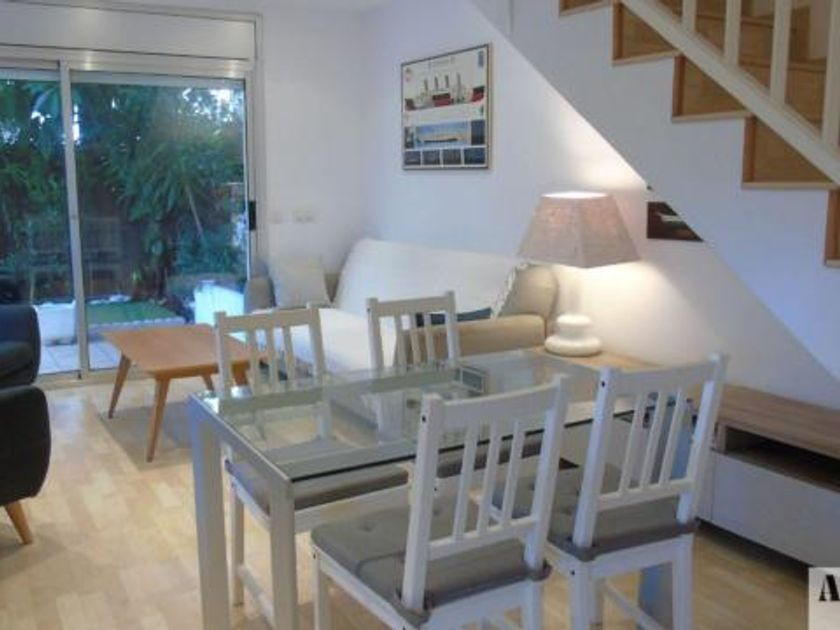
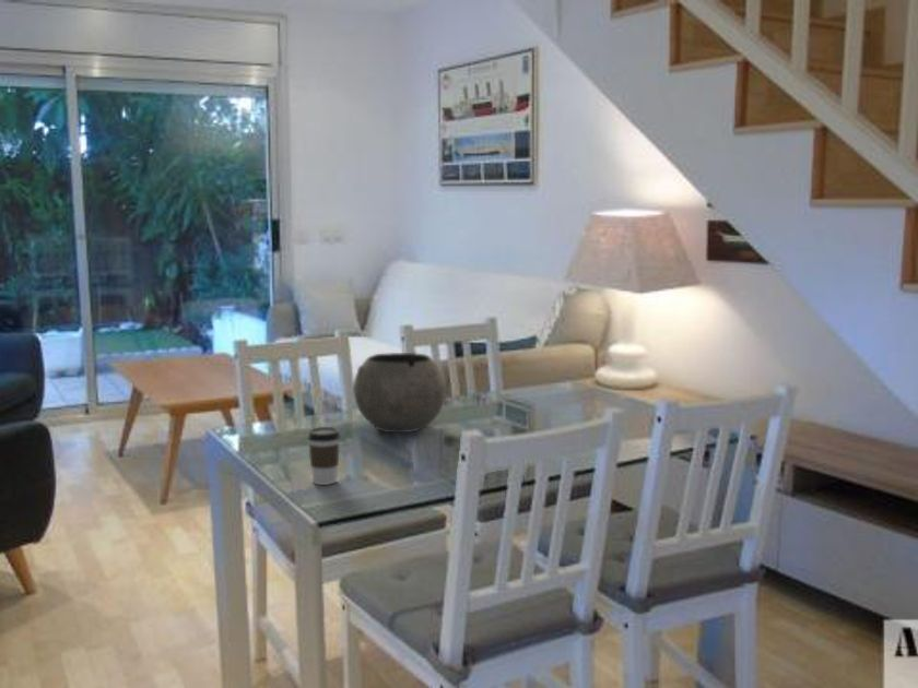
+ coffee cup (323, 455)
+ bowl (399, 392)
